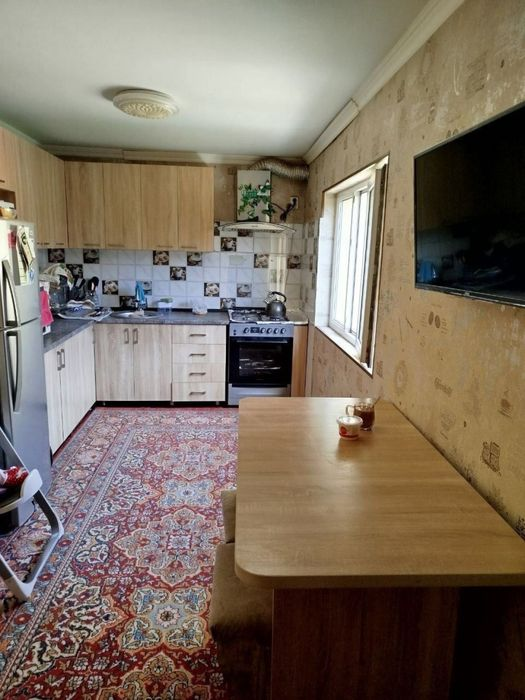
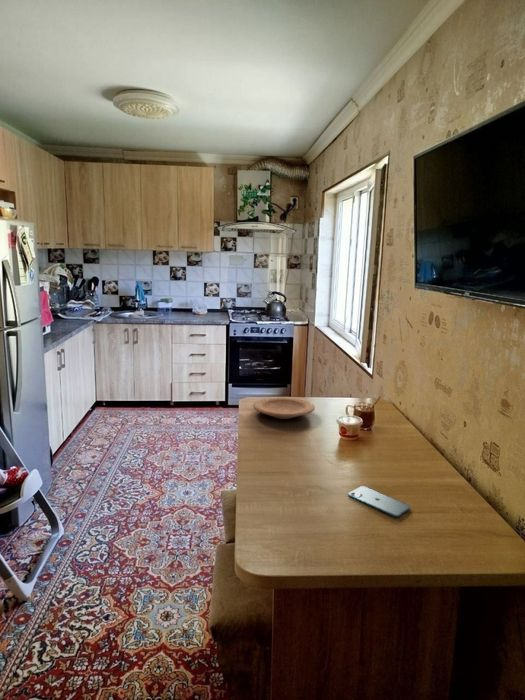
+ smartphone (378, 500)
+ plate (283, 409)
